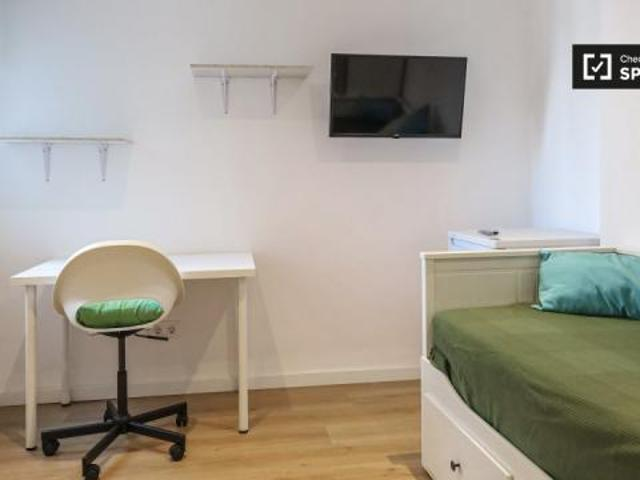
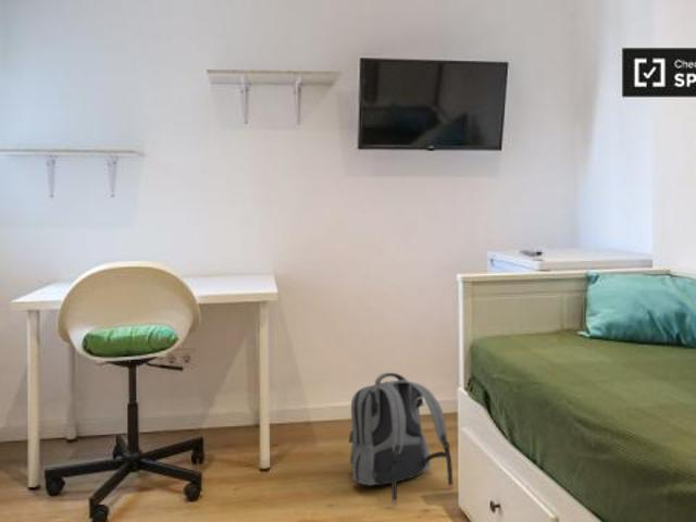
+ backpack (394, 427)
